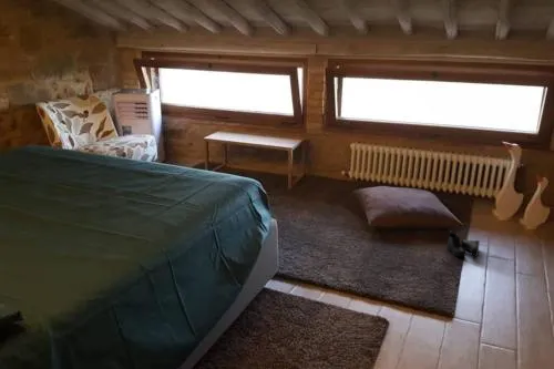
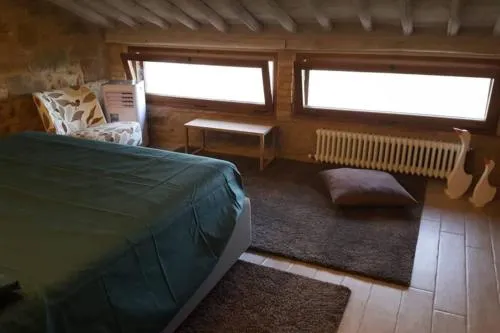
- boots (466, 243)
